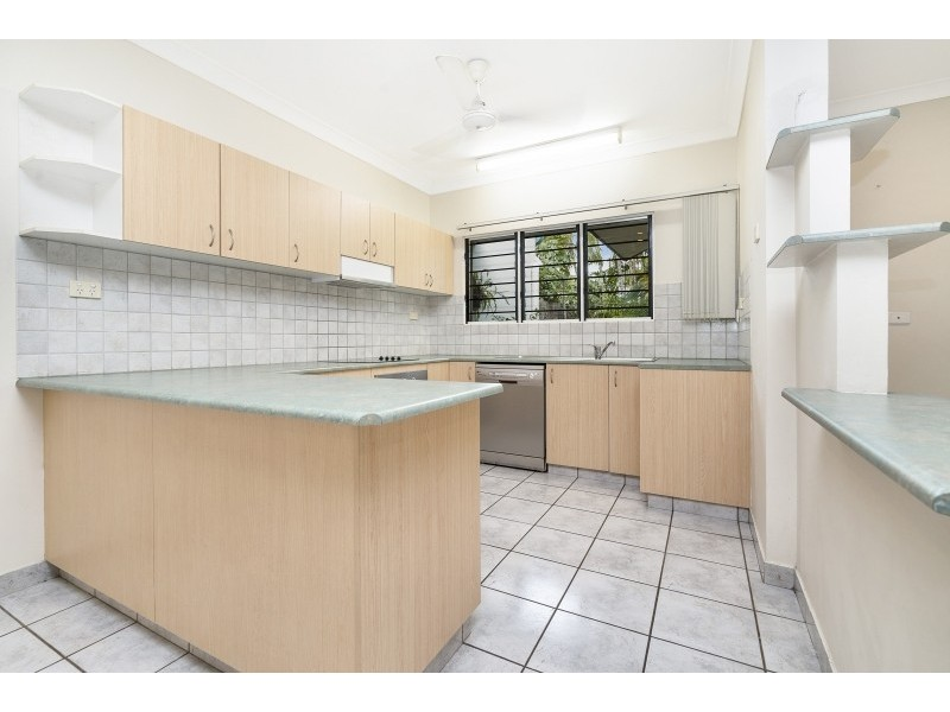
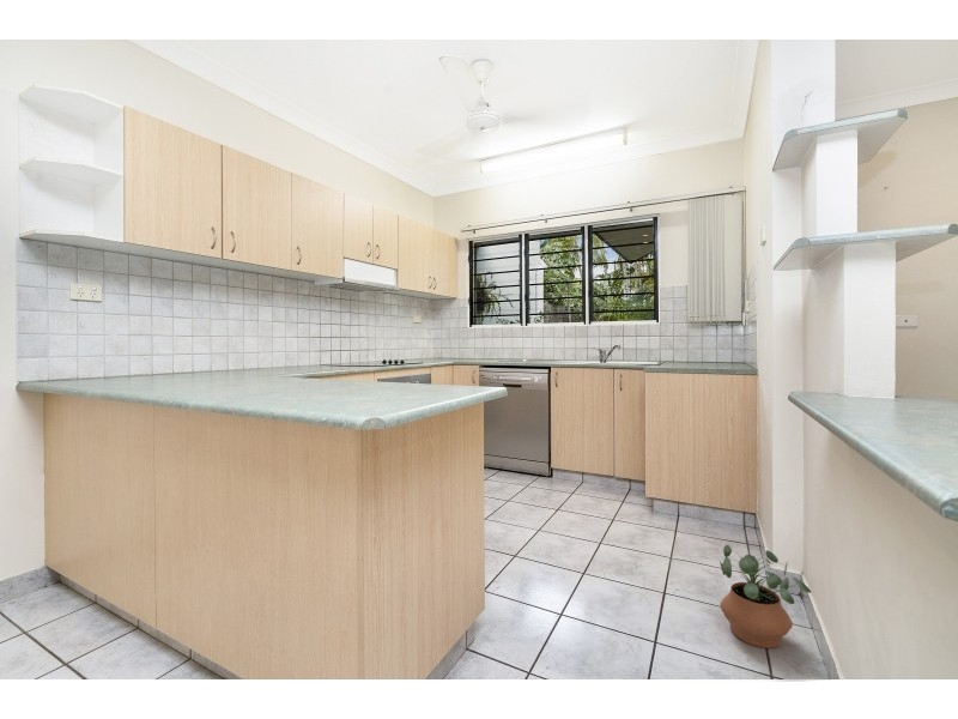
+ potted plant (764, 594)
